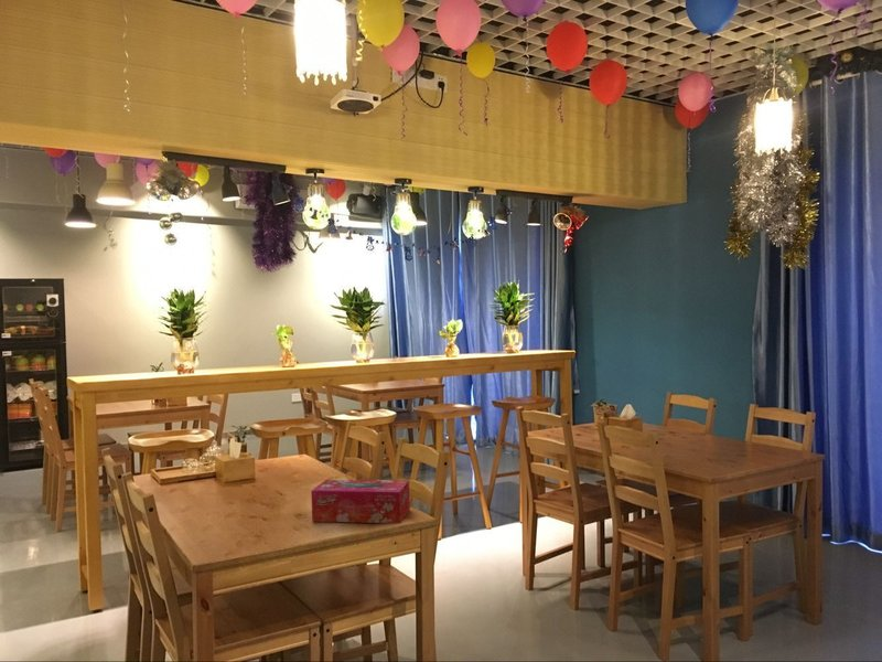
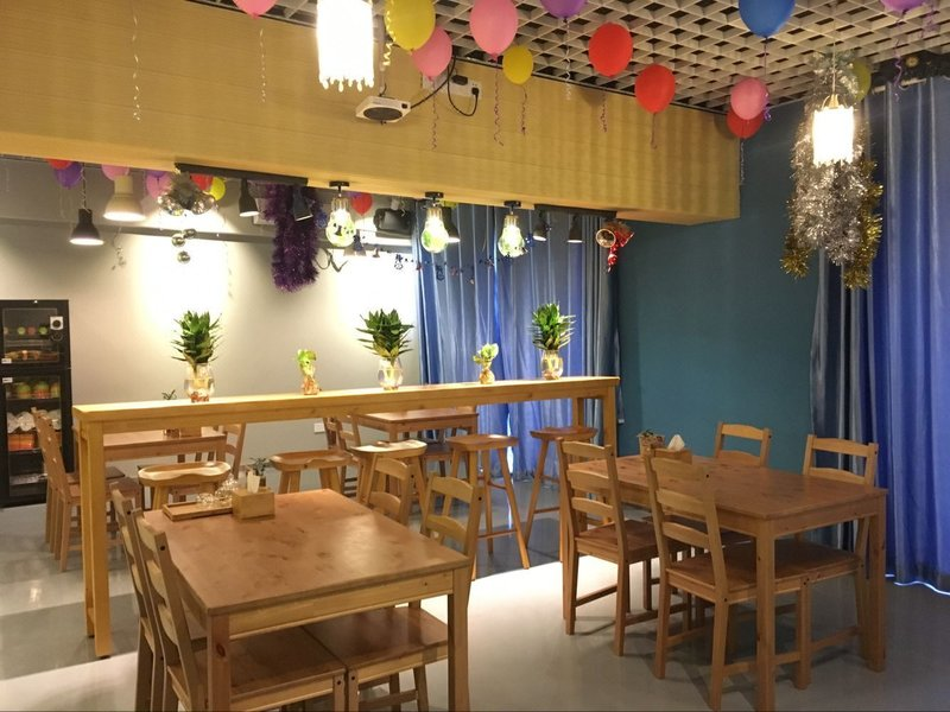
- tissue box (362, 500)
